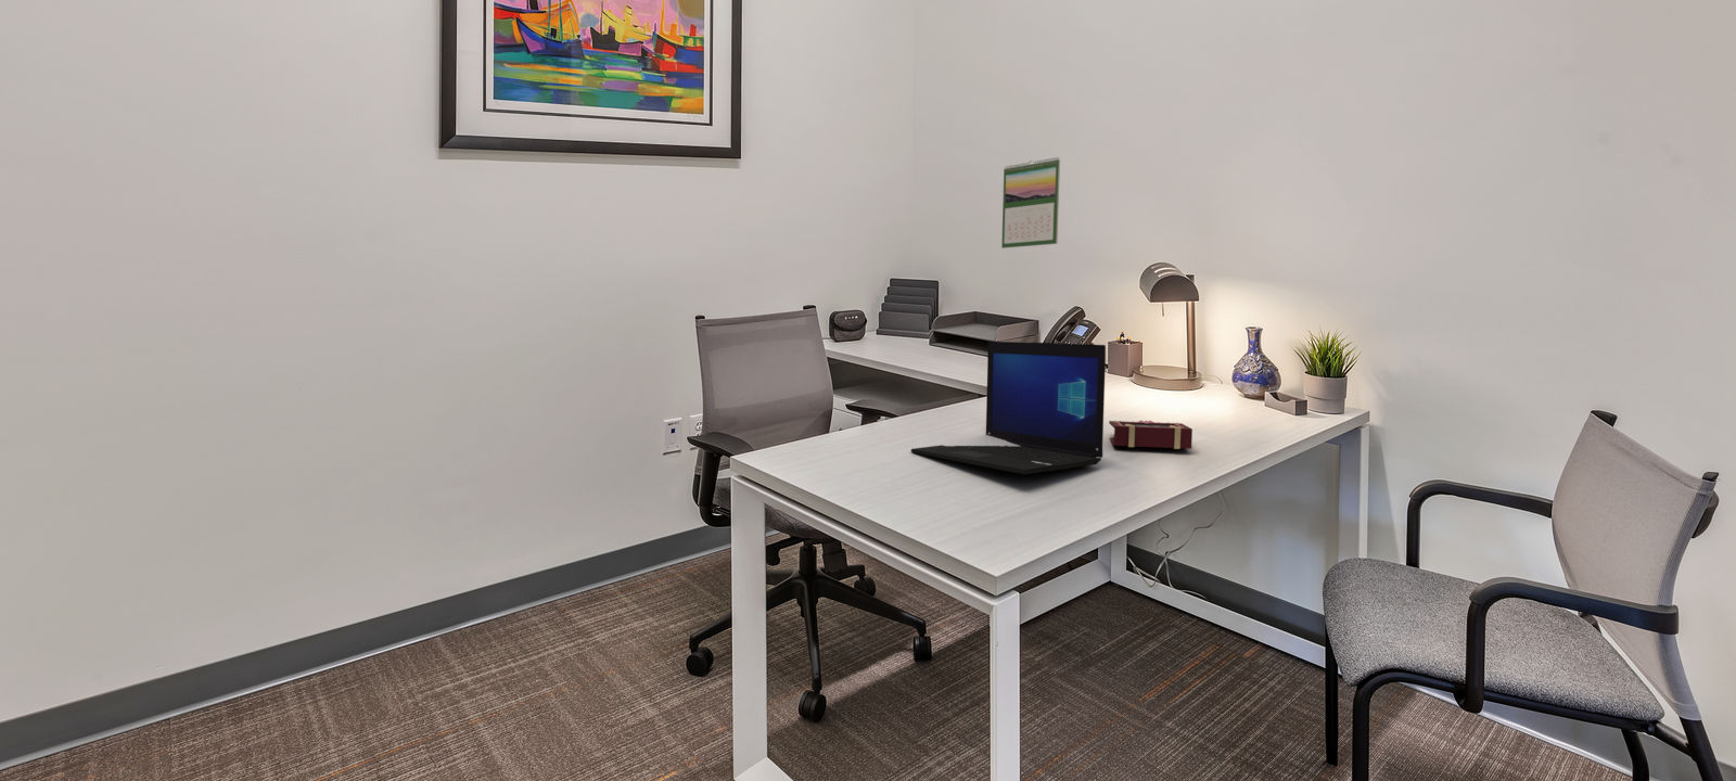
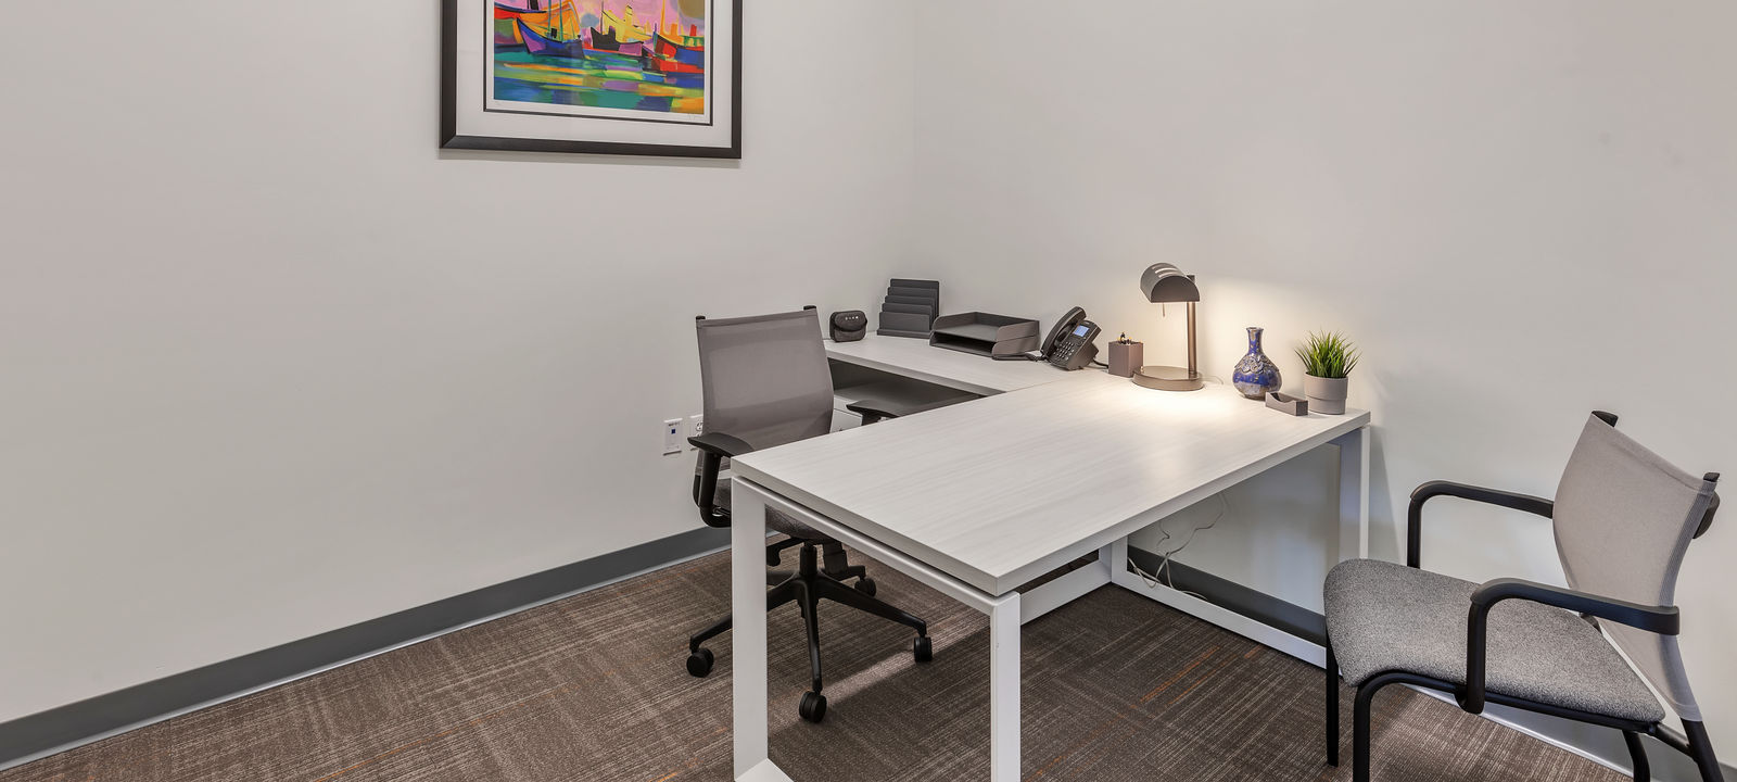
- calendar (1030, 202)
- book (1148, 433)
- laptop (1005, 400)
